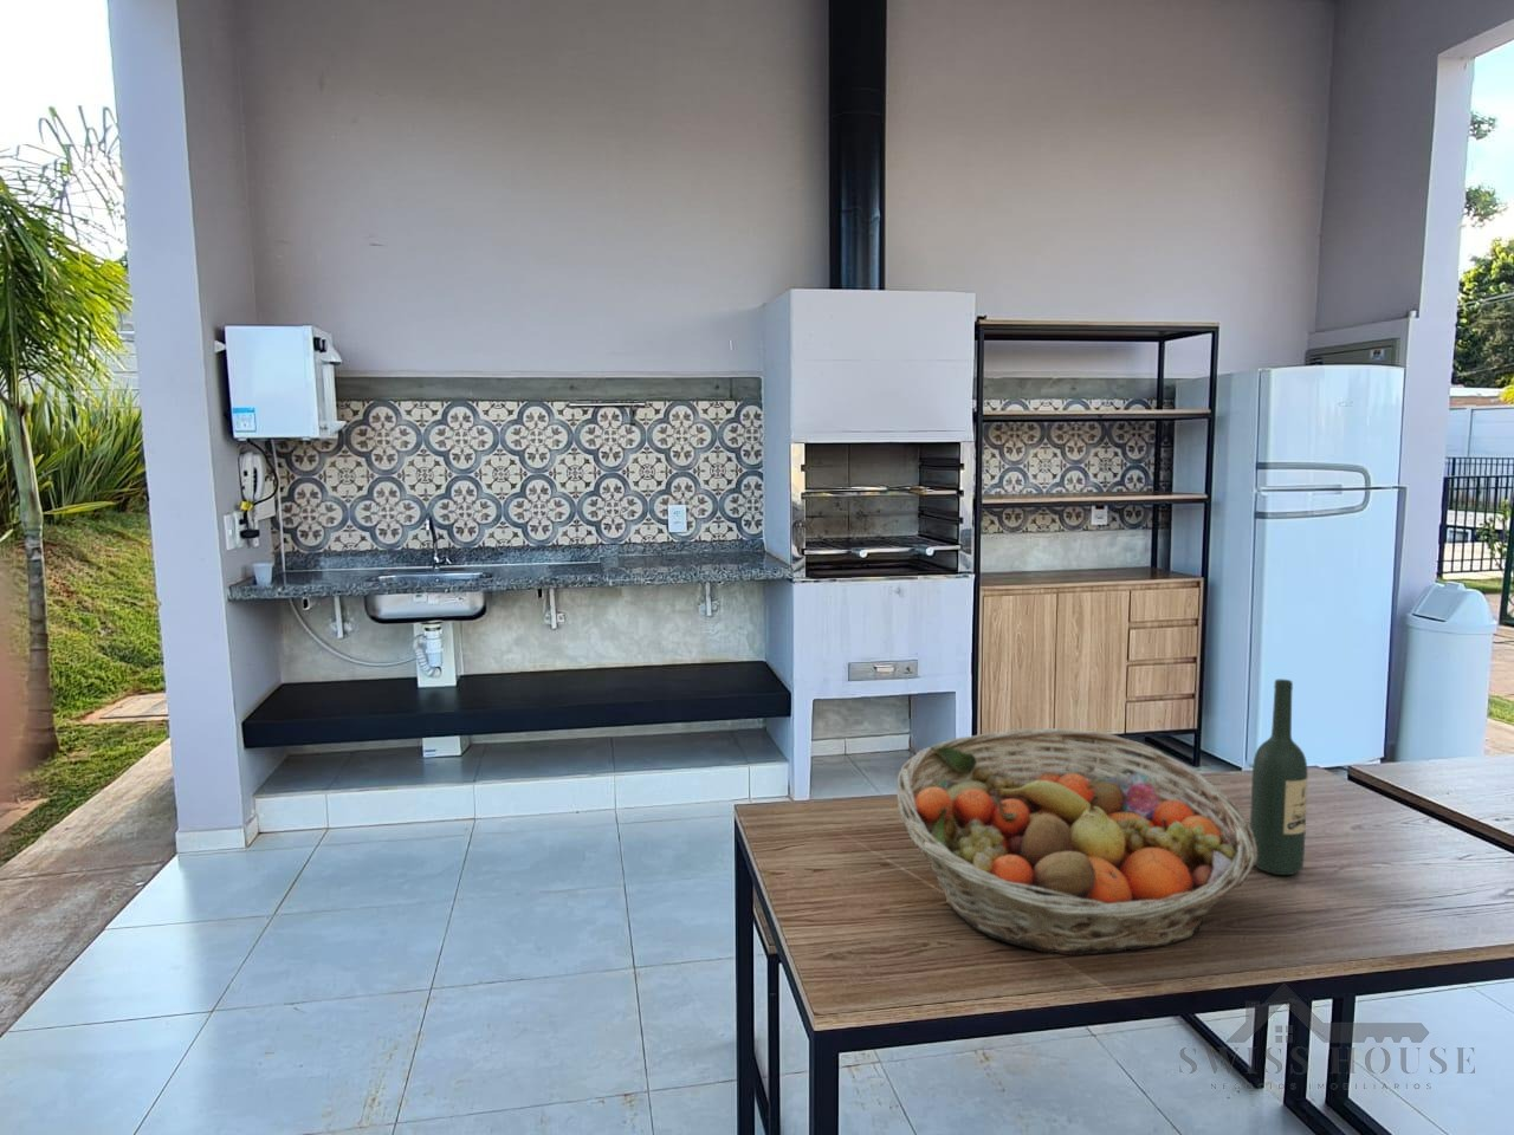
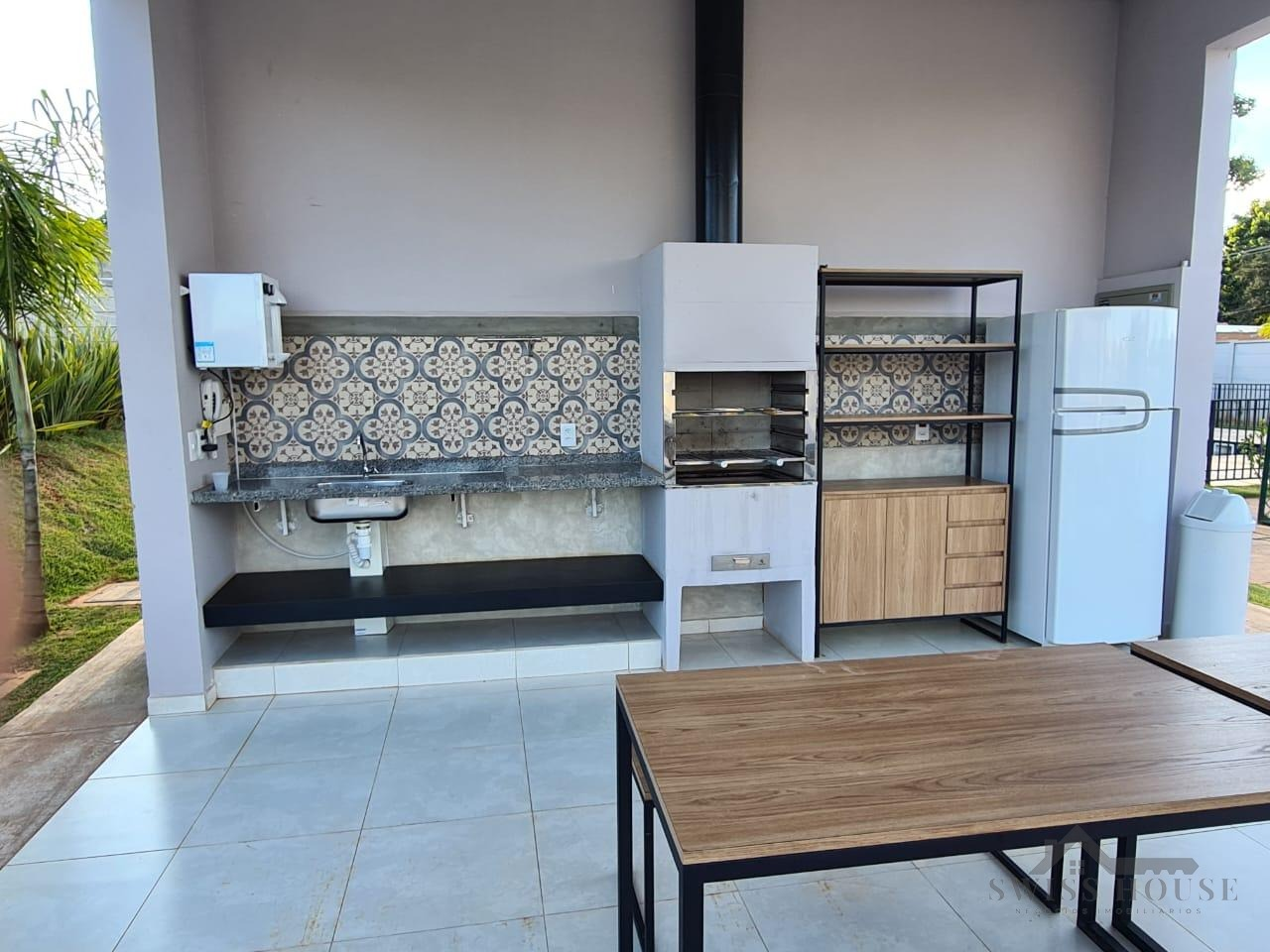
- fruit basket (1067, 832)
- wine bottle (1279, 775)
